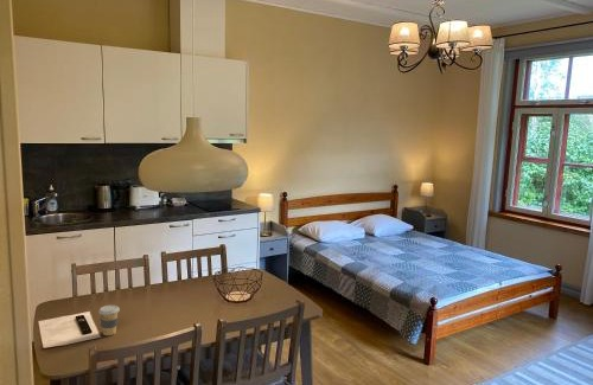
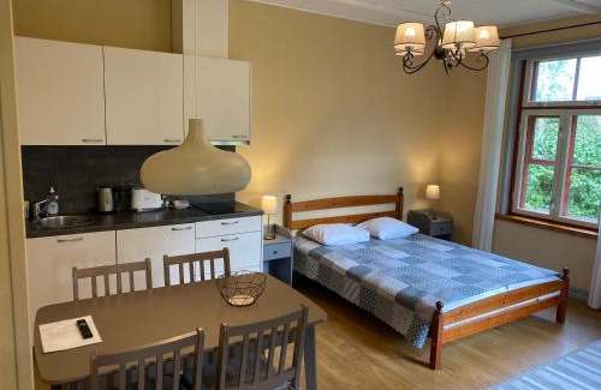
- coffee cup (109, 320)
